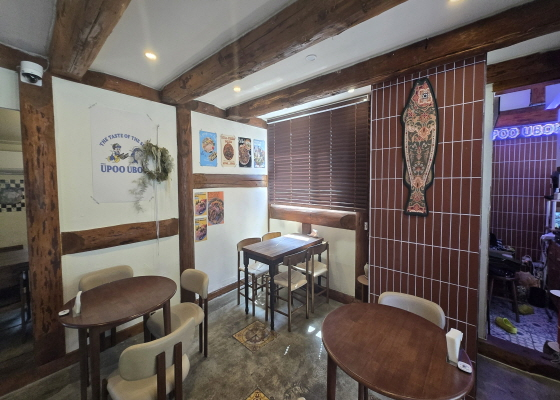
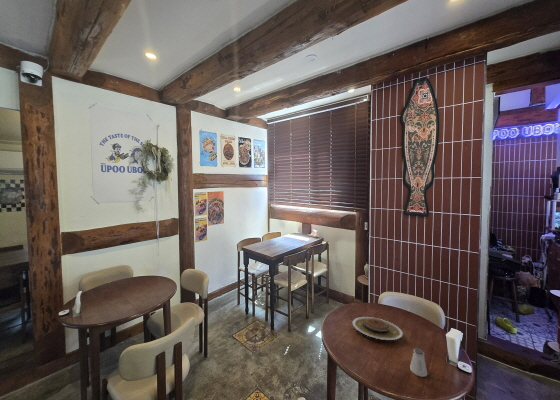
+ plate (376, 326)
+ saltshaker (418, 360)
